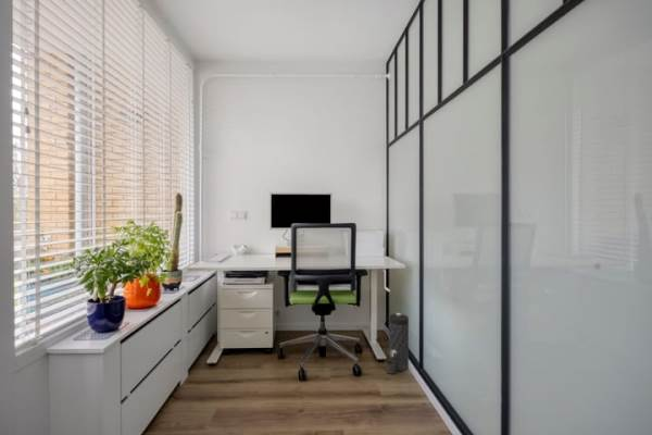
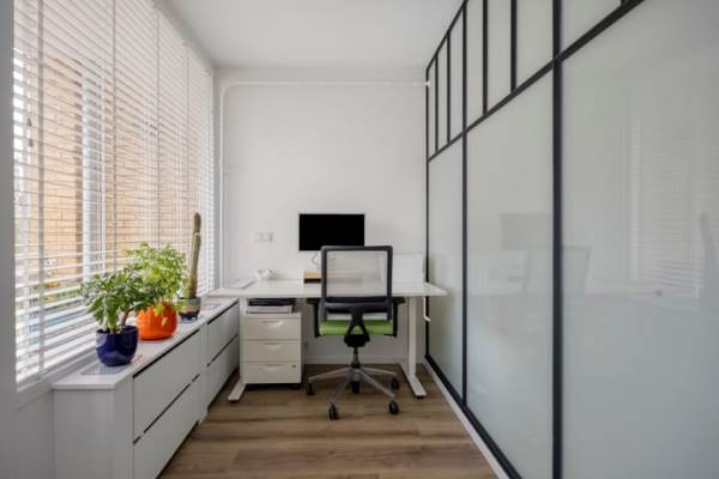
- canister (396, 340)
